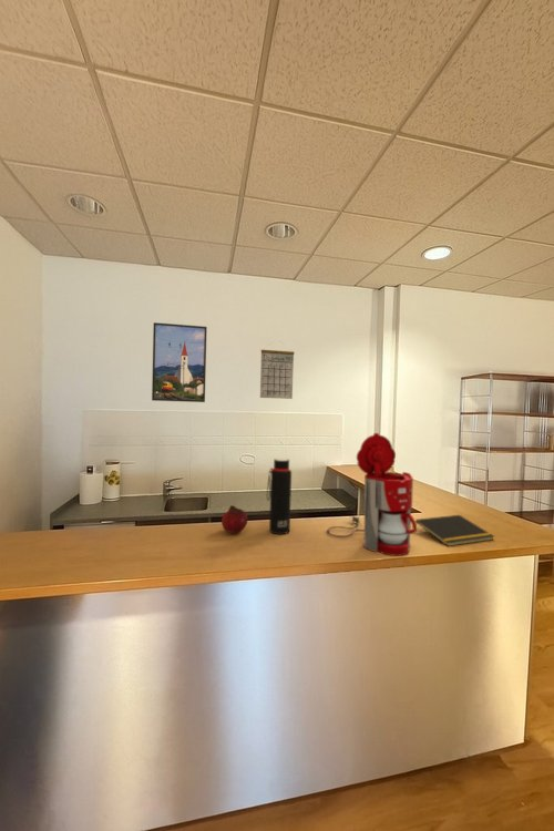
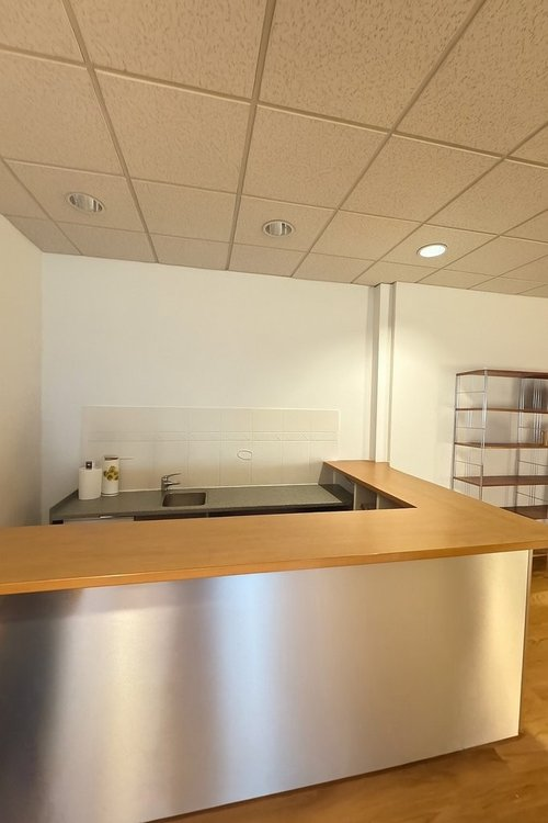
- notepad (453, 529)
- calendar (277, 368)
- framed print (179, 362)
- coffee maker (367, 484)
- fruit (234, 519)
- water bottle (278, 495)
